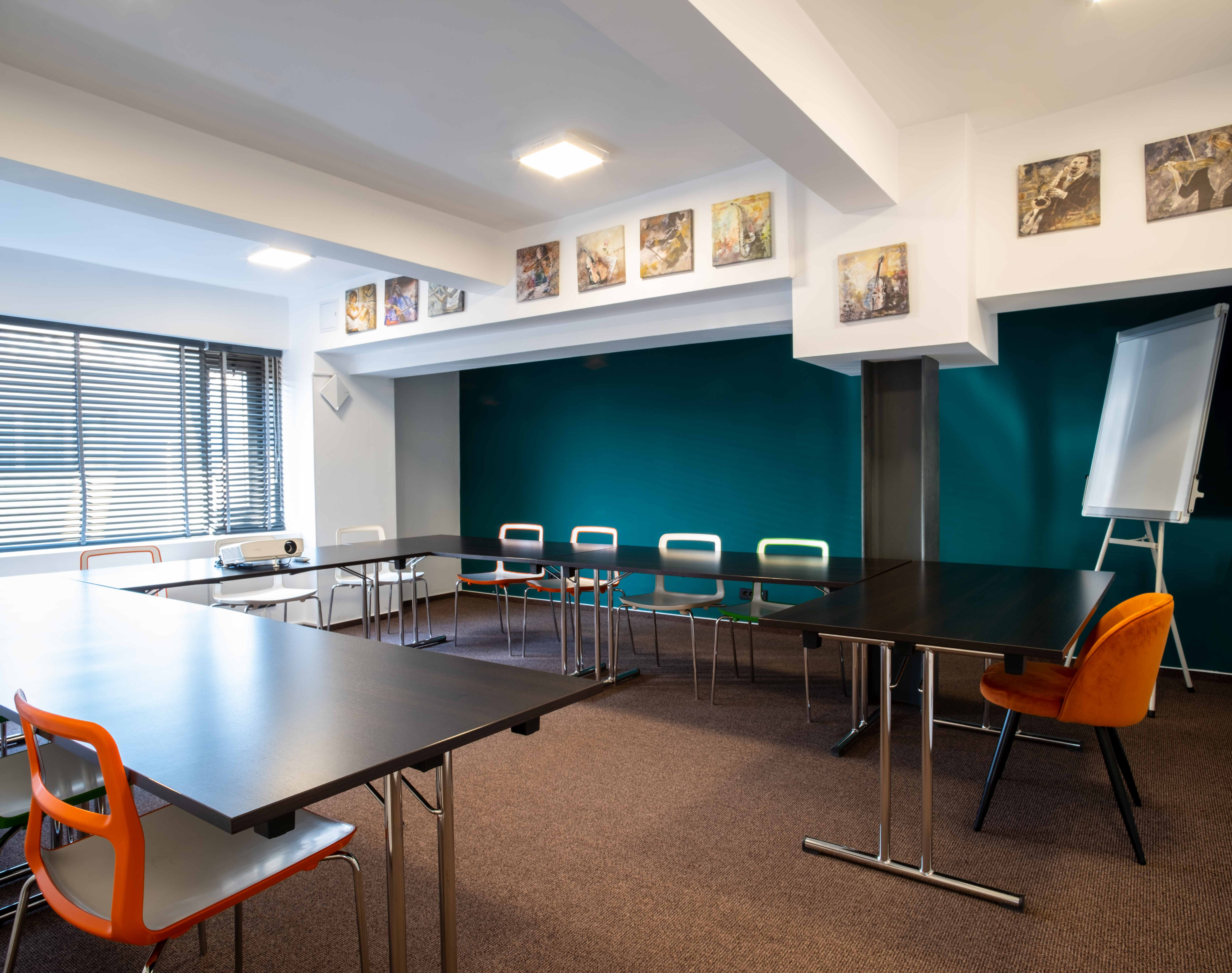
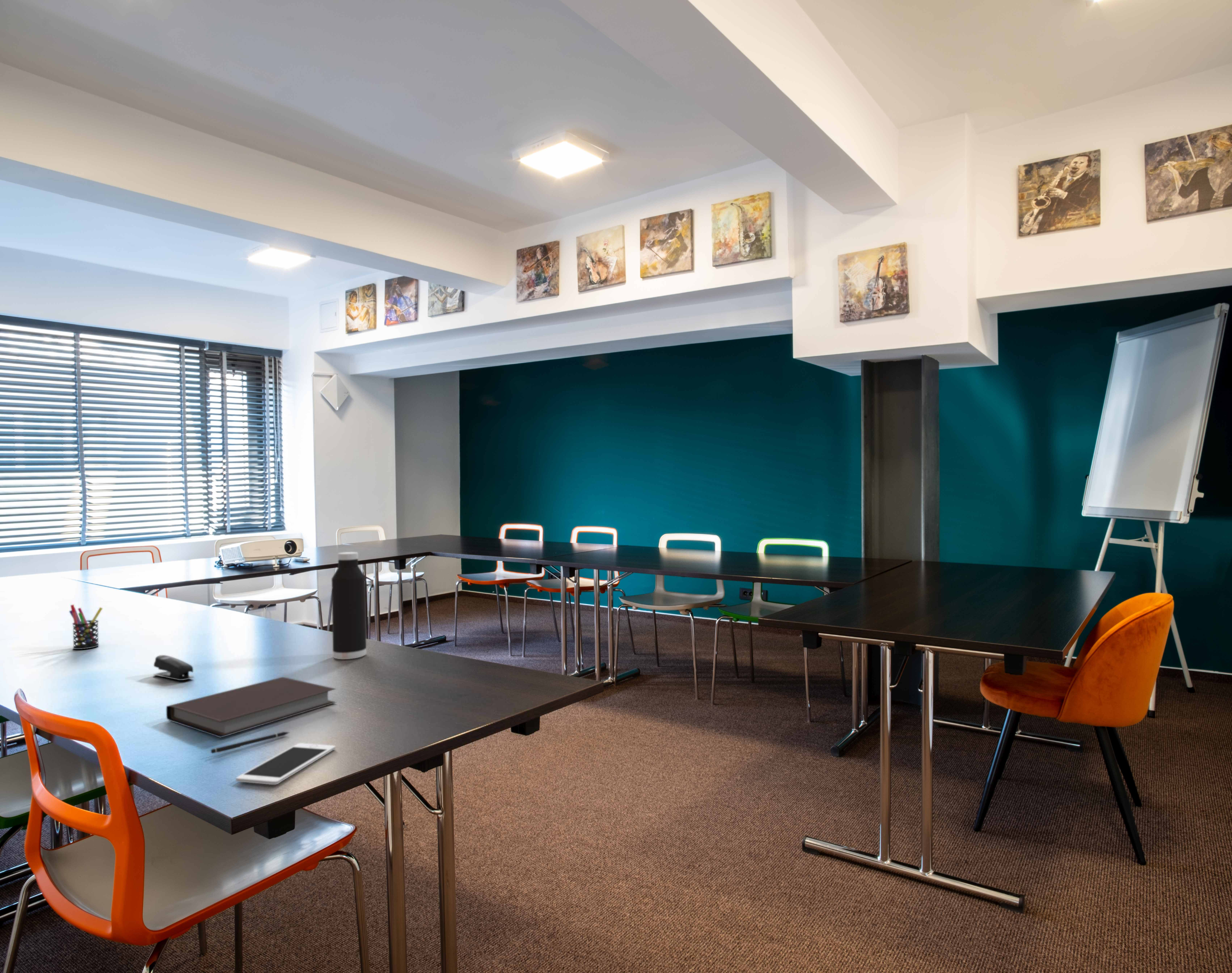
+ stapler (173, 667)
+ notebook (254, 703)
+ cell phone (288, 762)
+ pen (252, 741)
+ pen holder (83, 626)
+ water bottle (349, 604)
